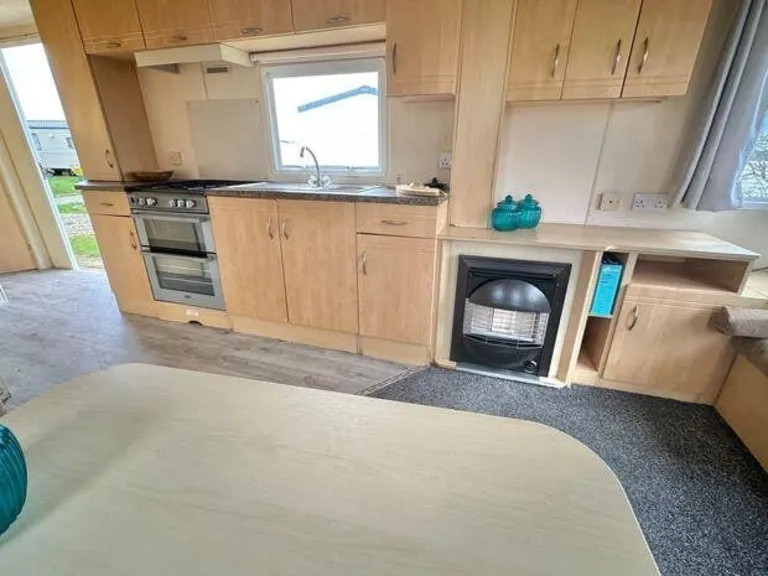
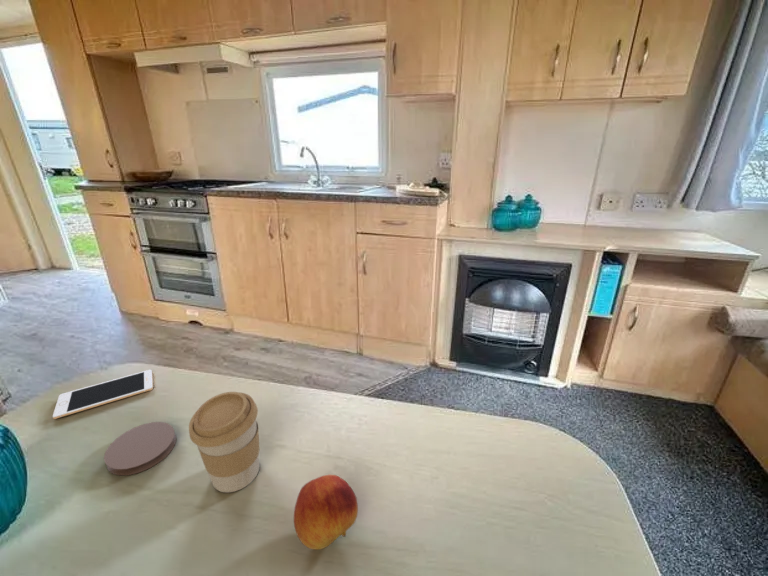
+ coaster (141, 446)
+ fruit (324, 511)
+ coffee cup (229, 441)
+ cell phone (106, 392)
